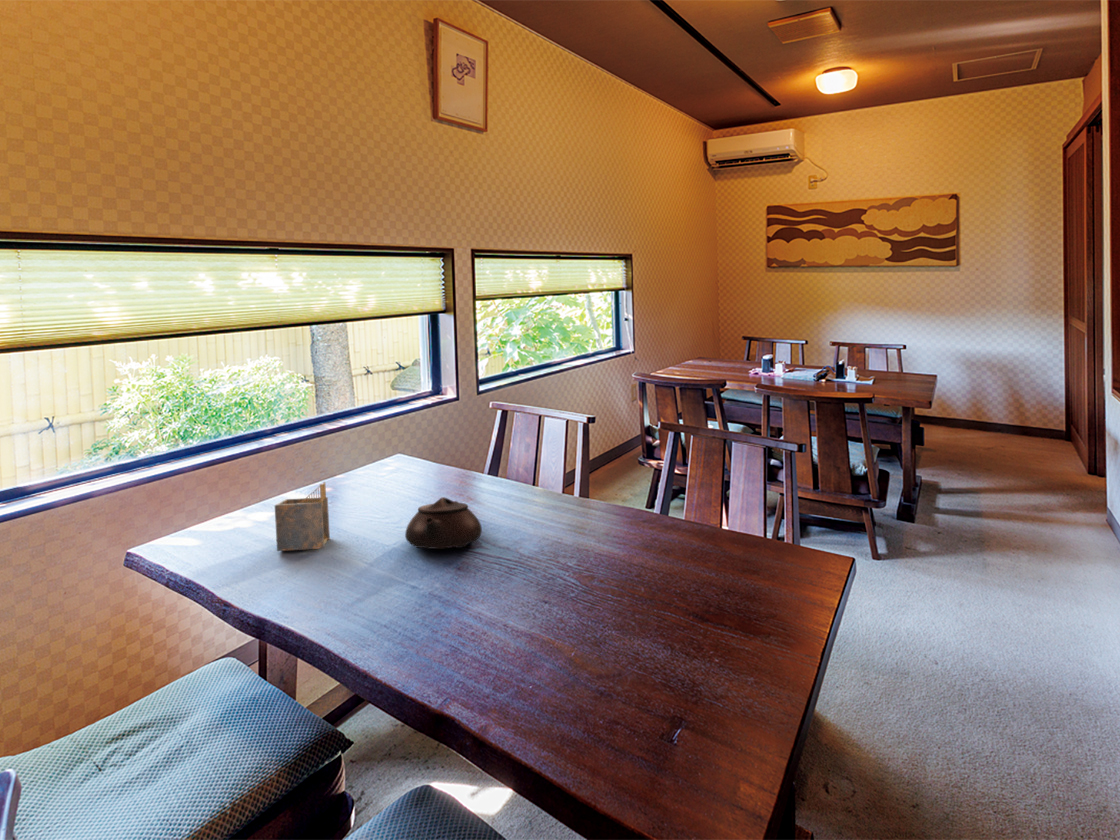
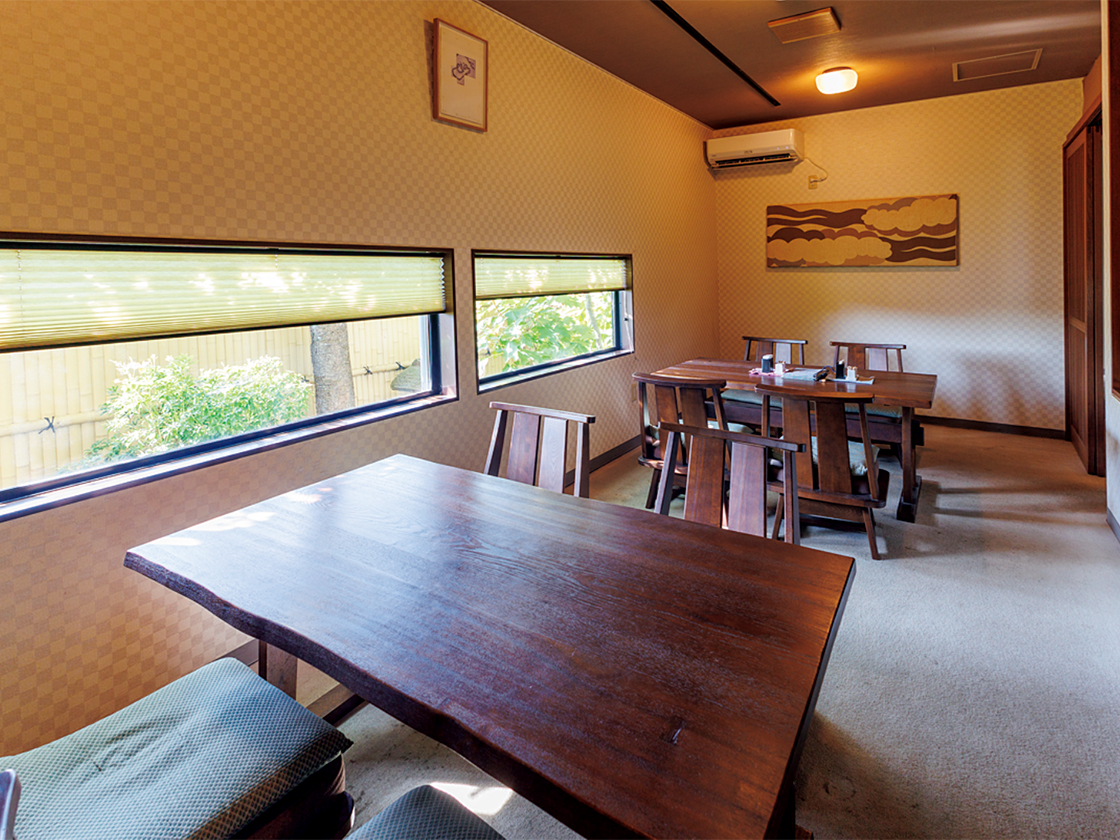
- teapot (445, 520)
- napkin holder (303, 515)
